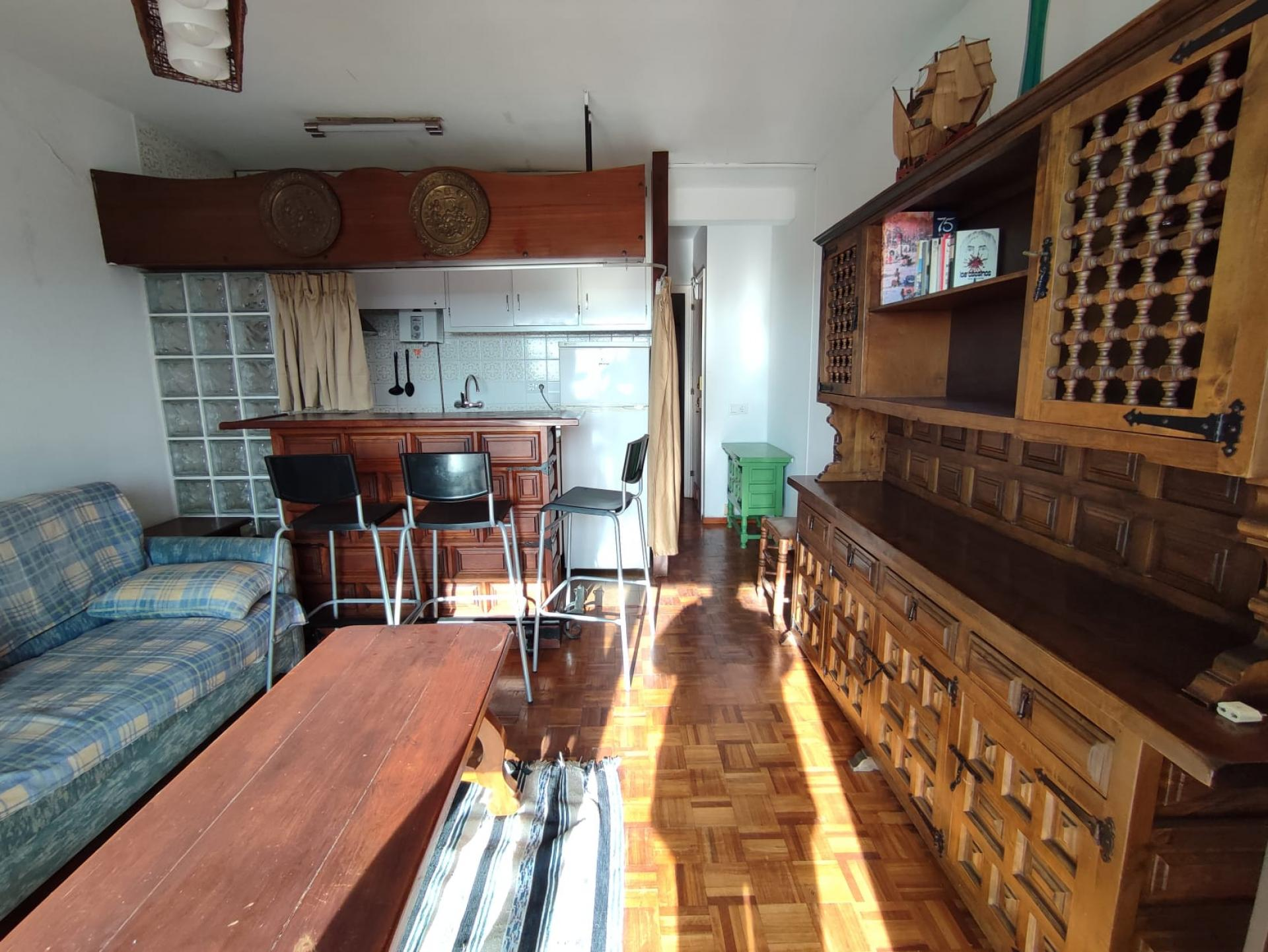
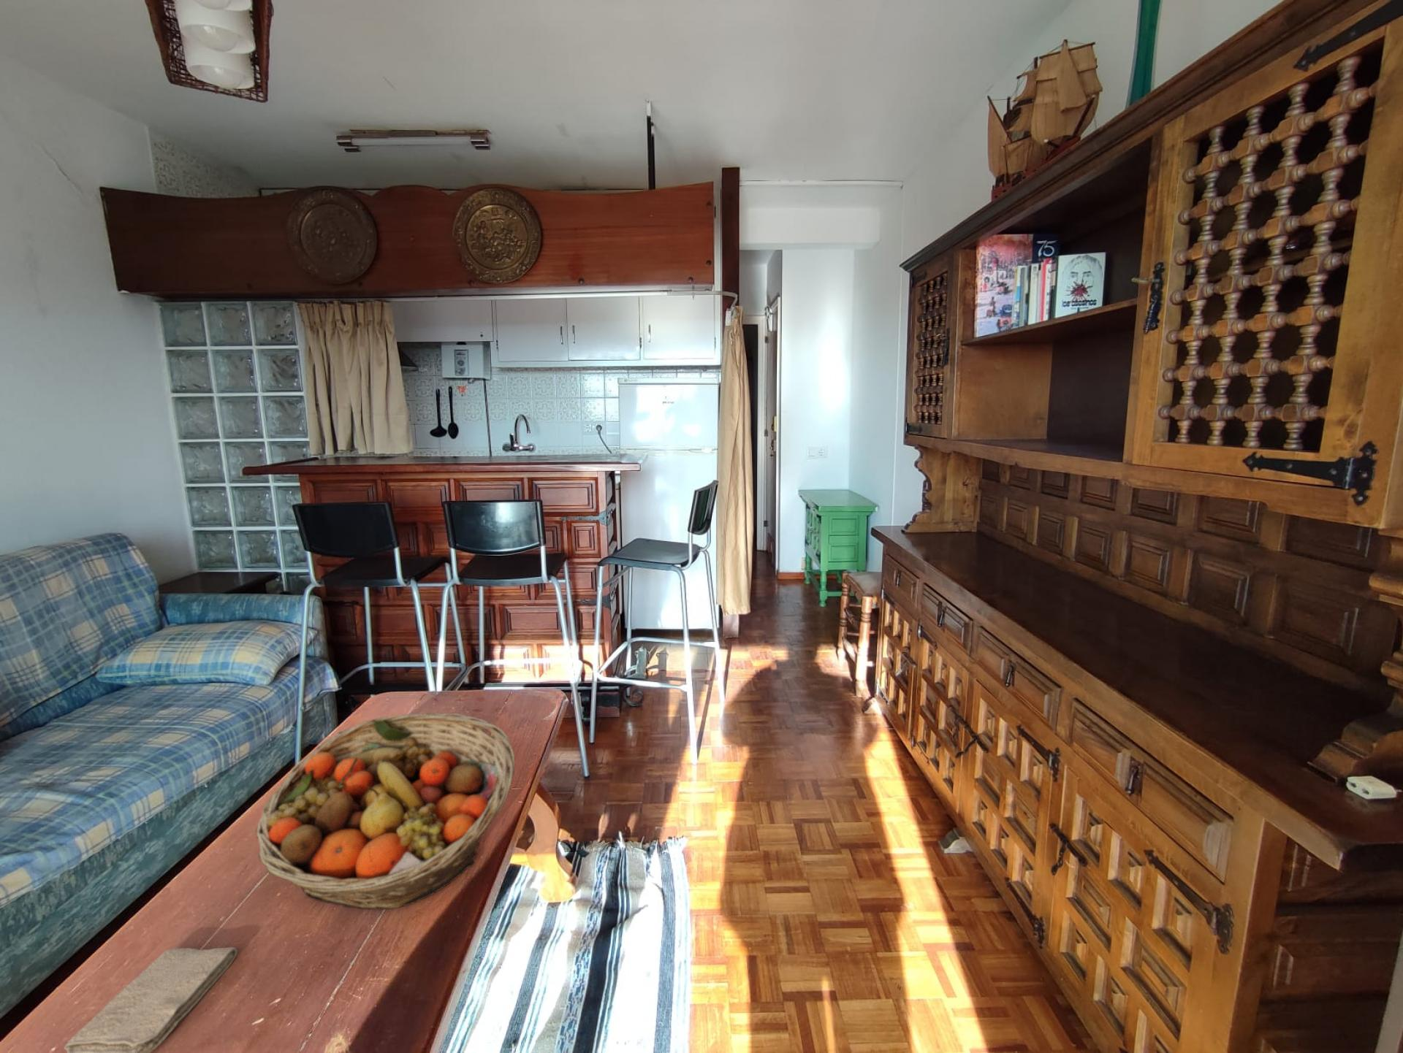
+ washcloth (156, 998)
+ fruit basket (394, 803)
